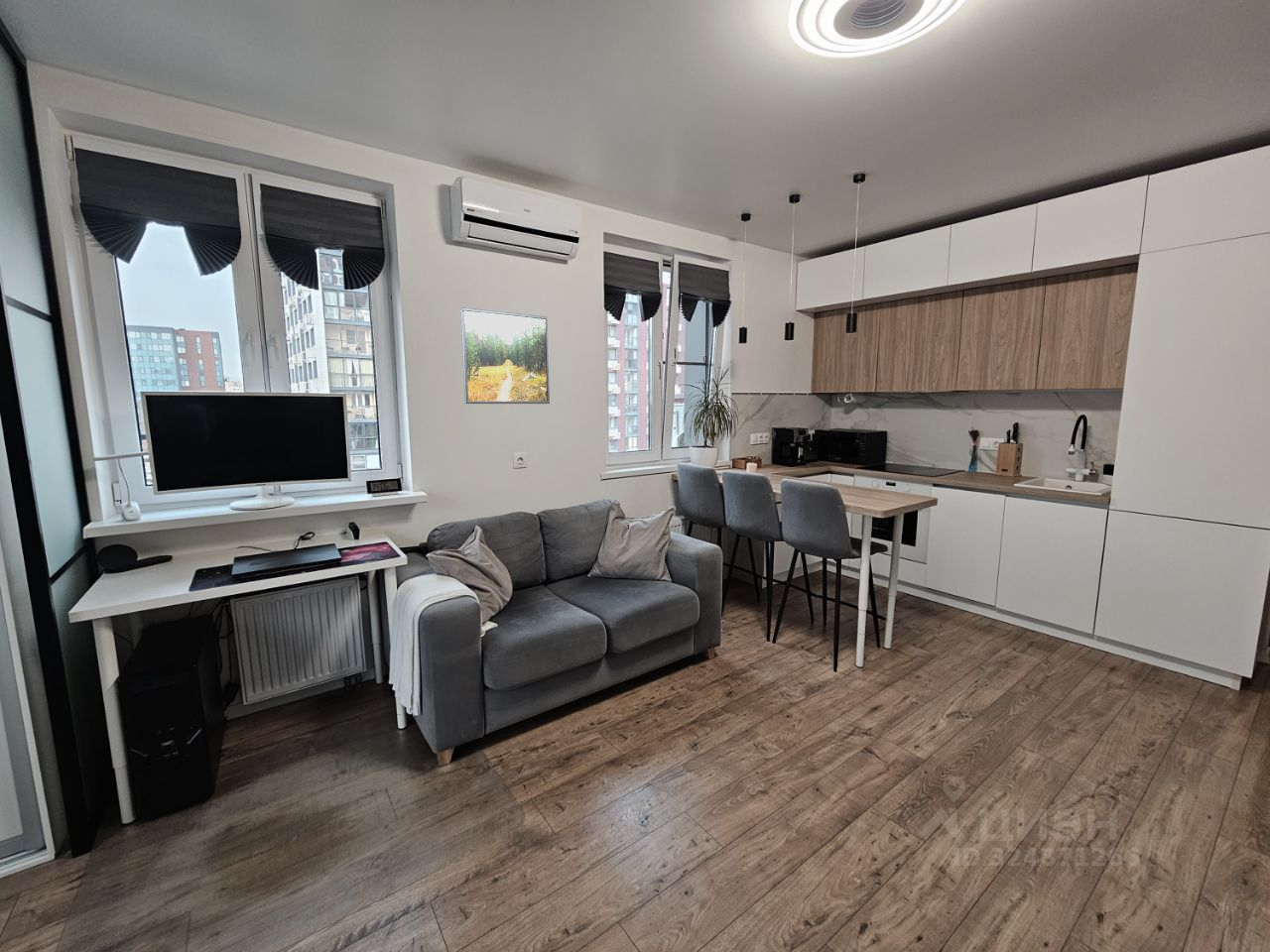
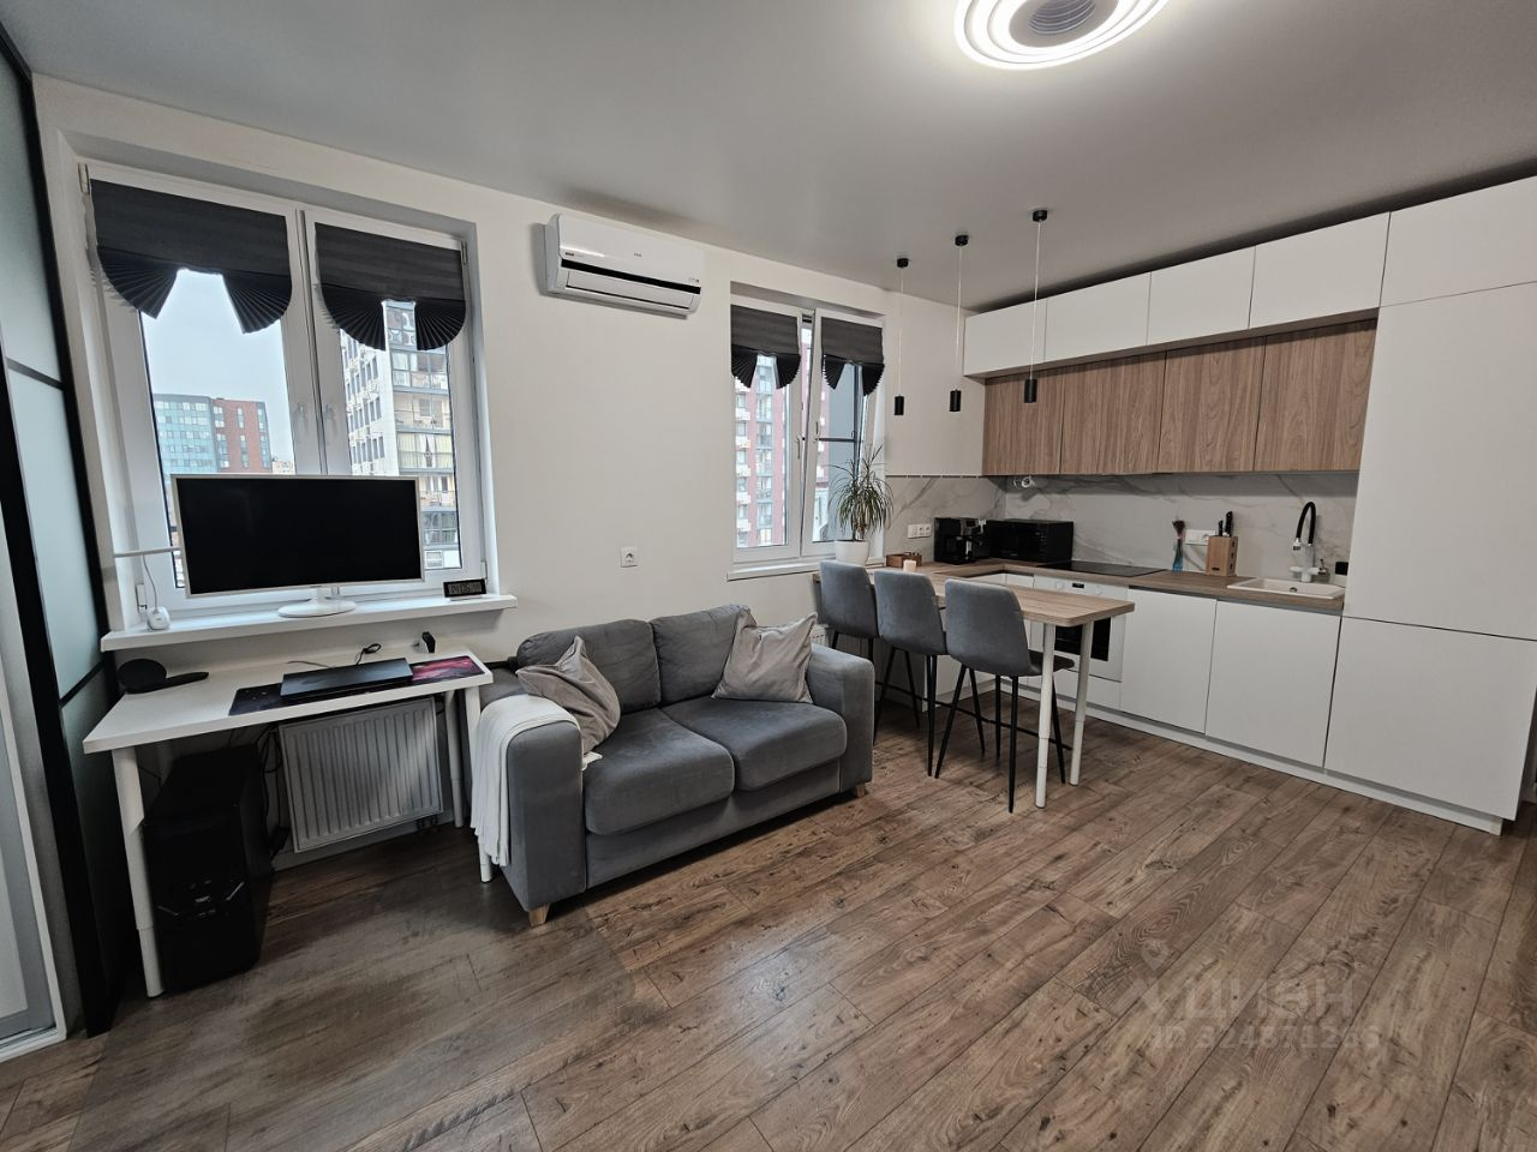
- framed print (507, 358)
